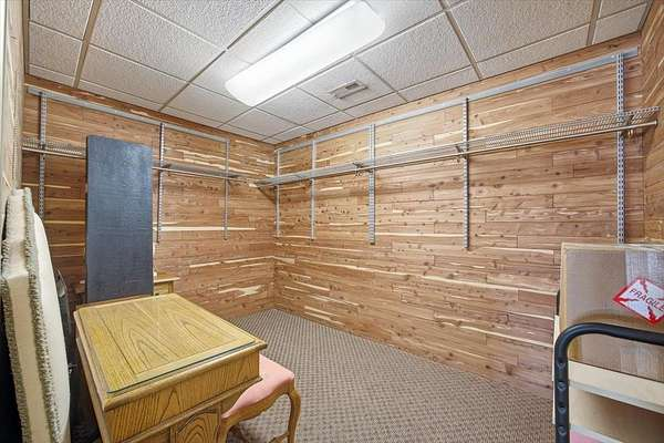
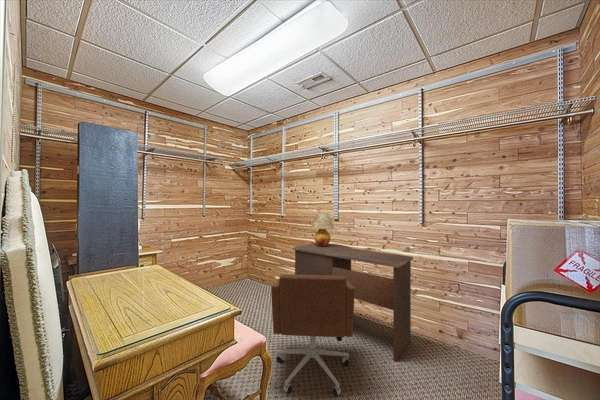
+ desk (352, 285)
+ table lamp (322, 229)
+ office chair (312, 318)
